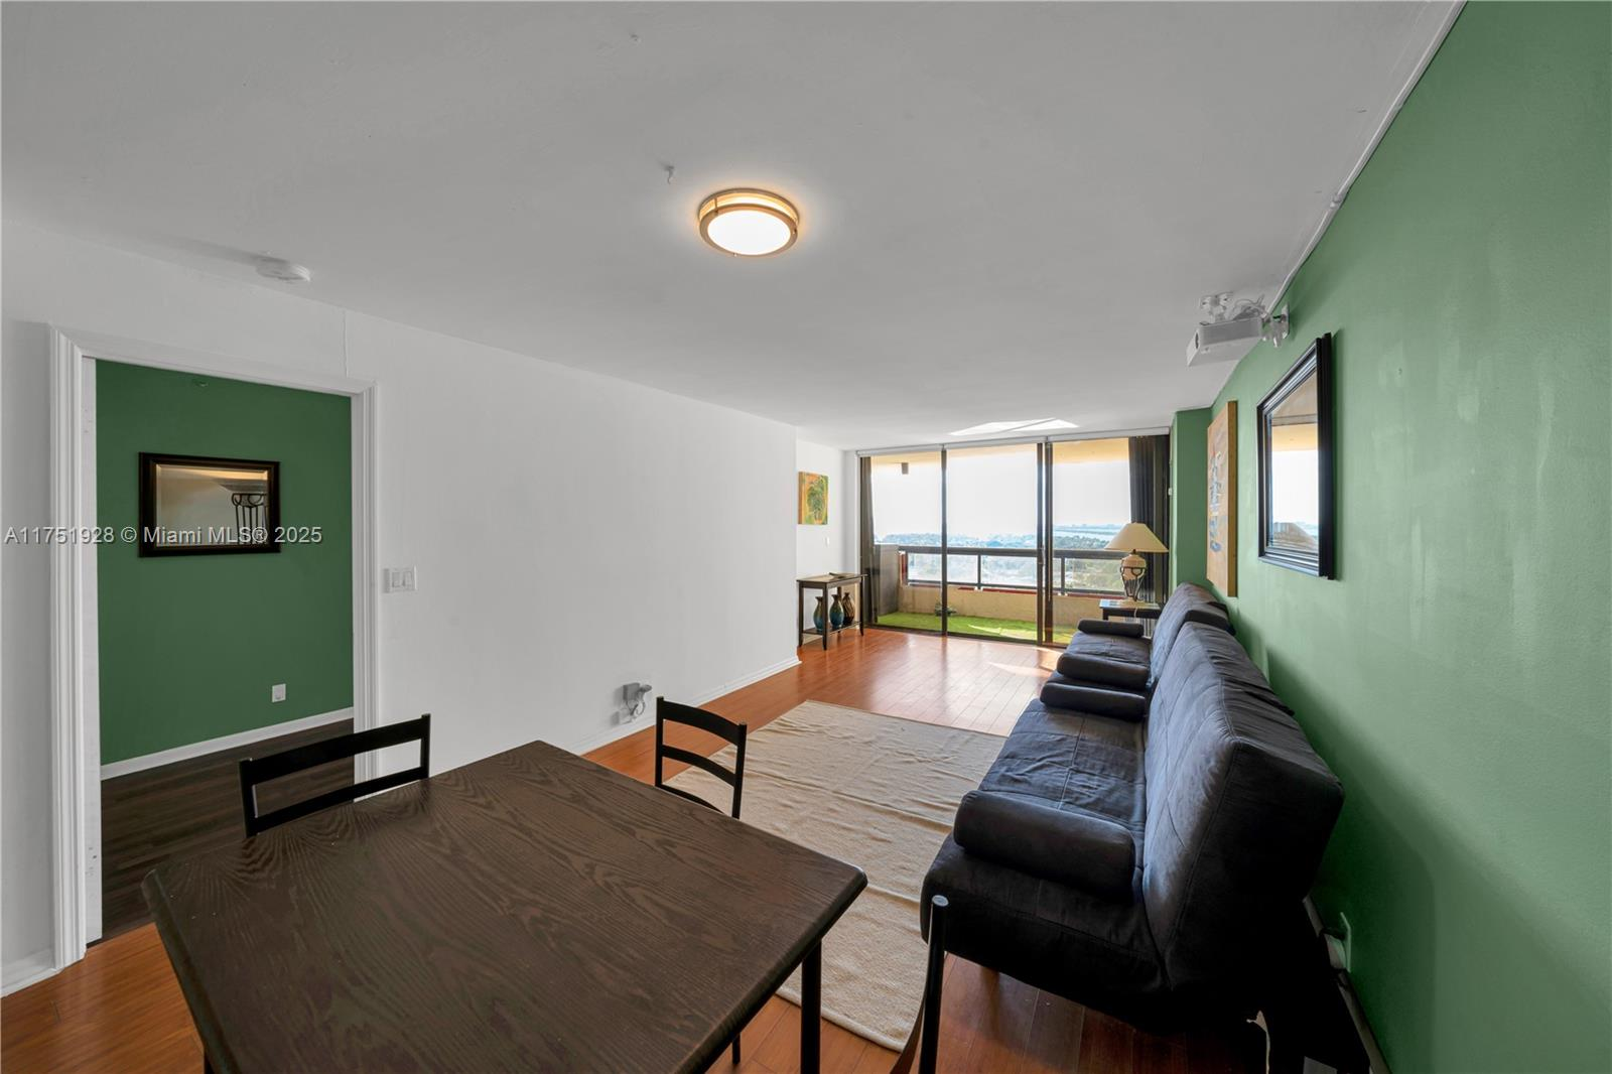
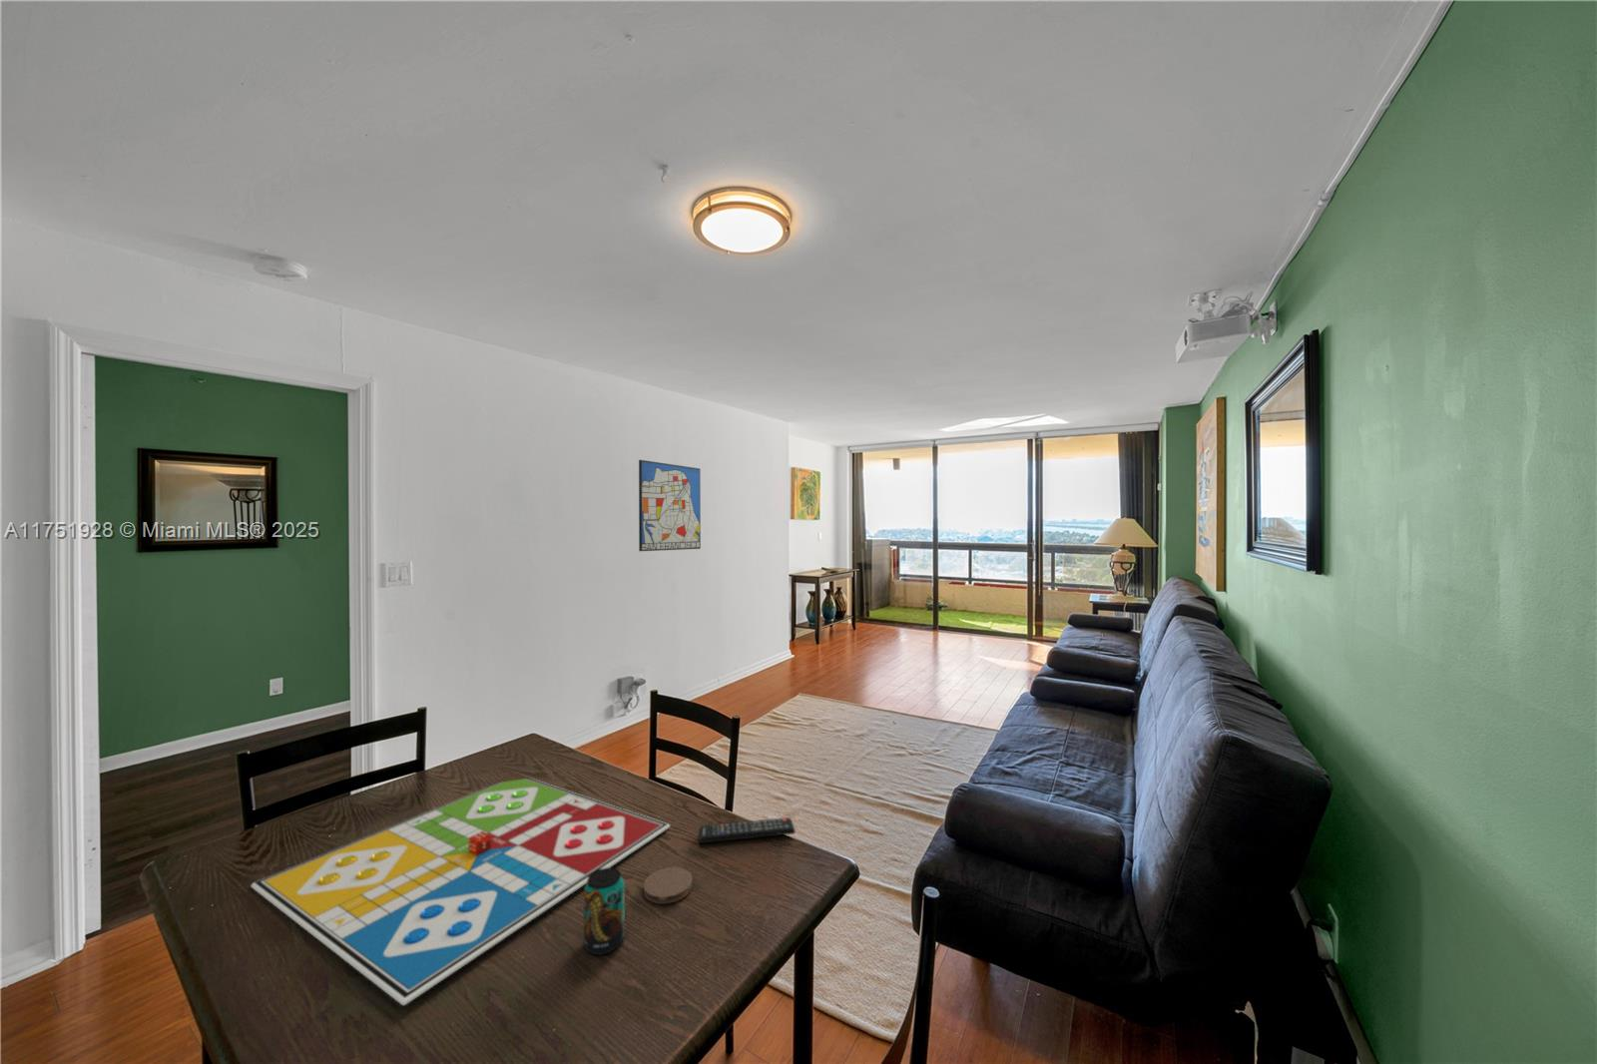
+ gameboard (480, 846)
+ remote control (747, 830)
+ wall art (672, 507)
+ coaster (667, 885)
+ beverage can (604, 910)
